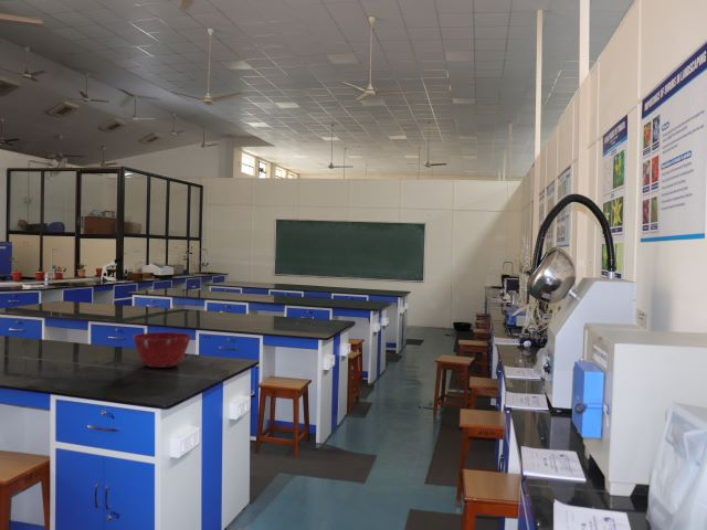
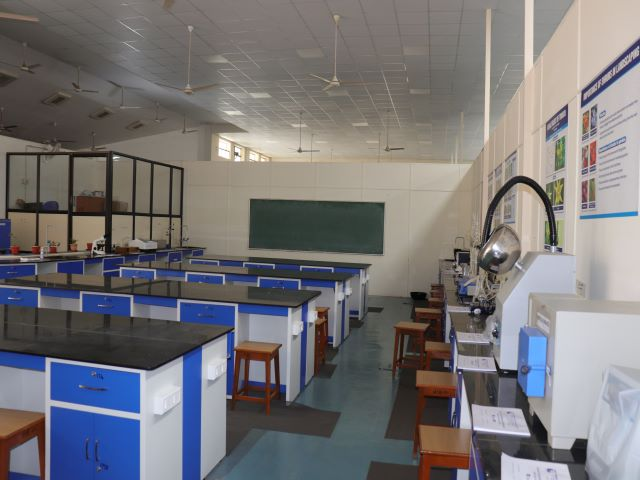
- mixing bowl (161, 350)
